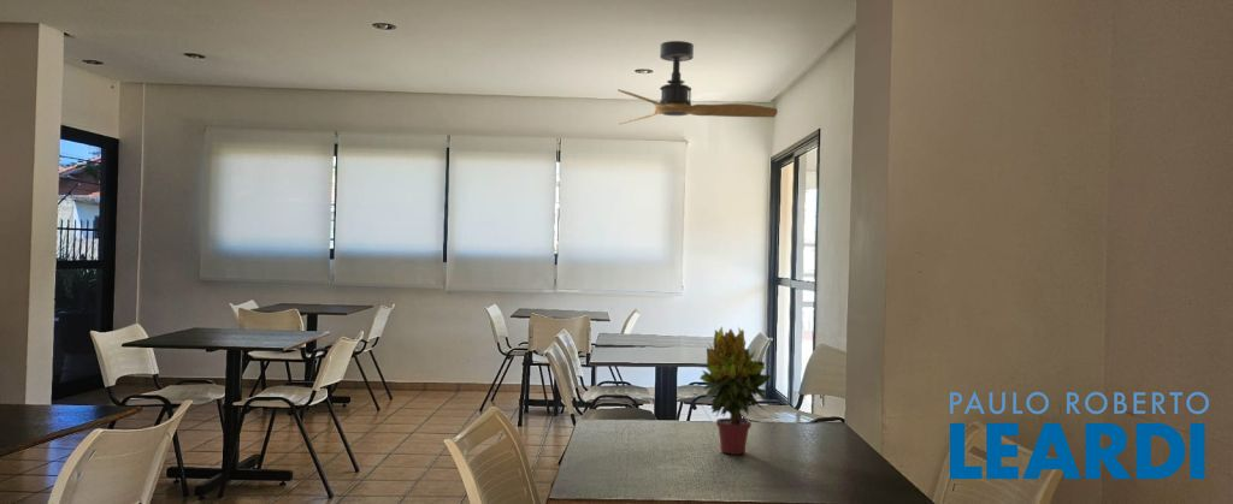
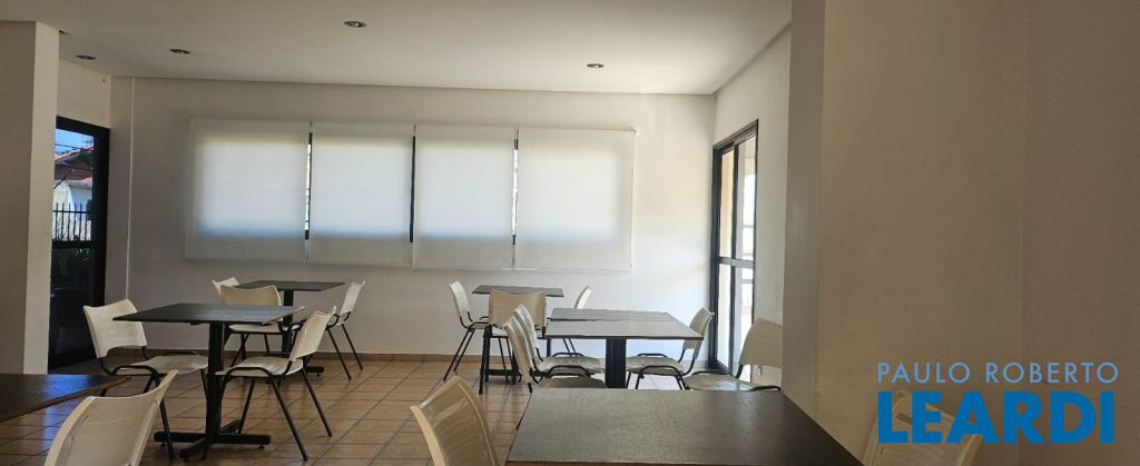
- ceiling fan (690, 88)
- potted plant (733, 389)
